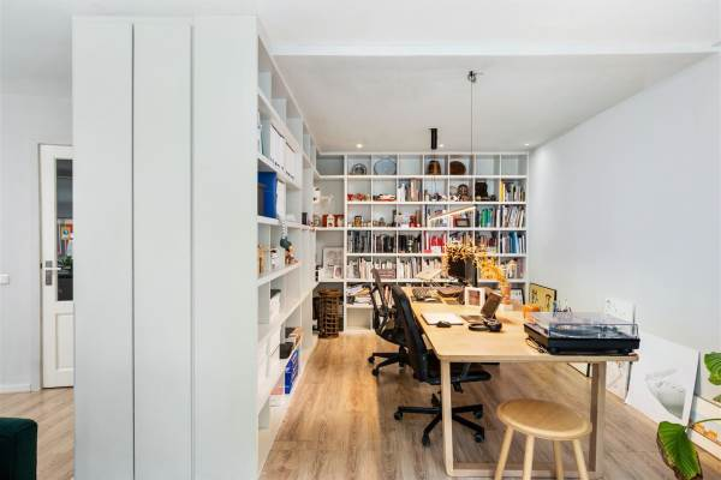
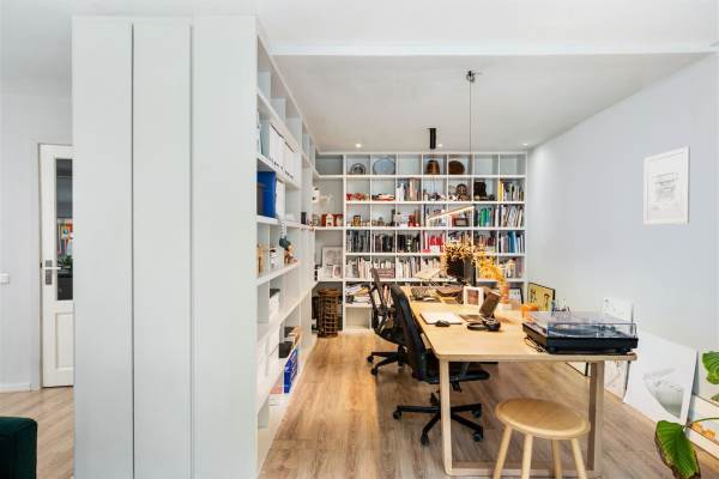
+ wall art (665, 188)
